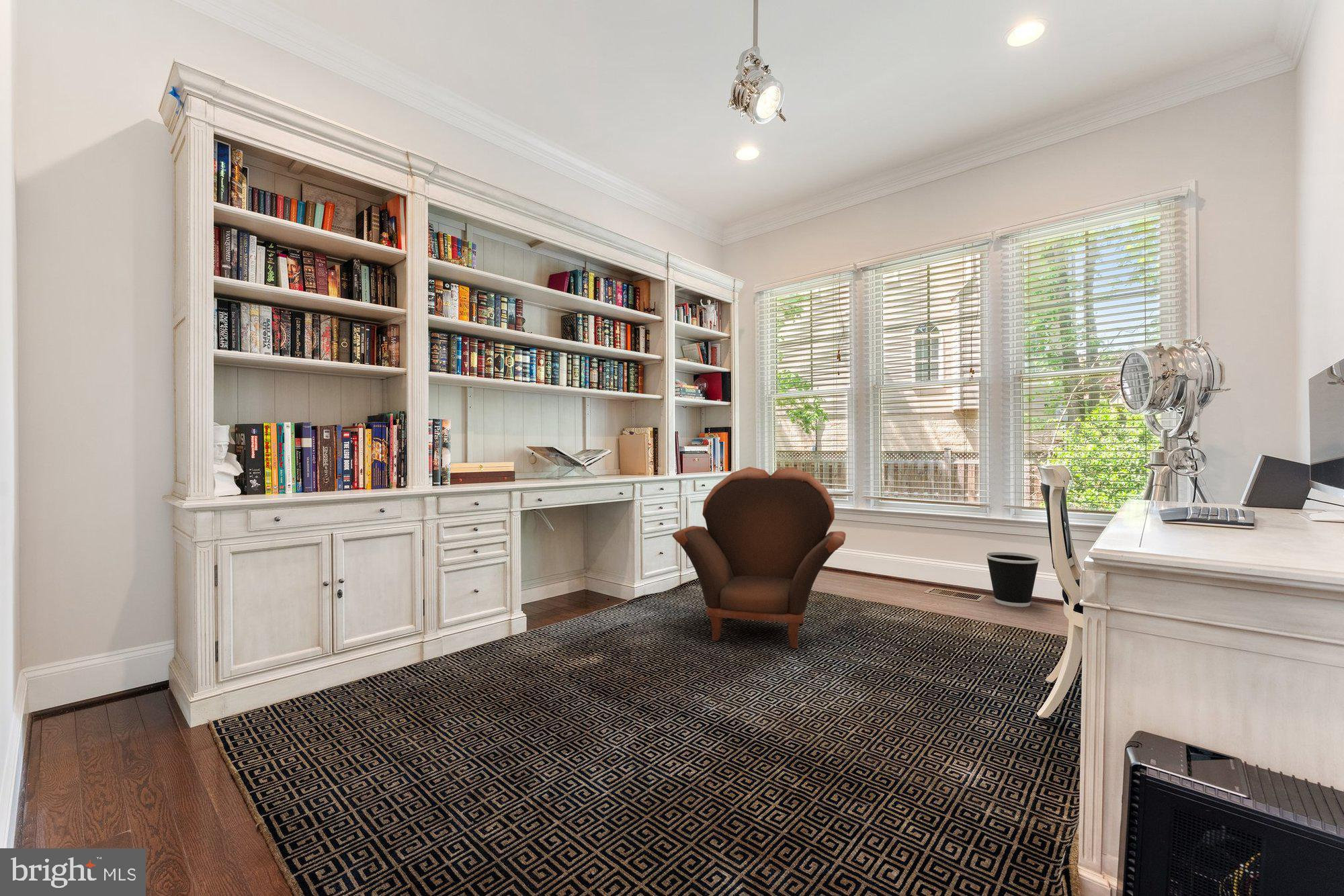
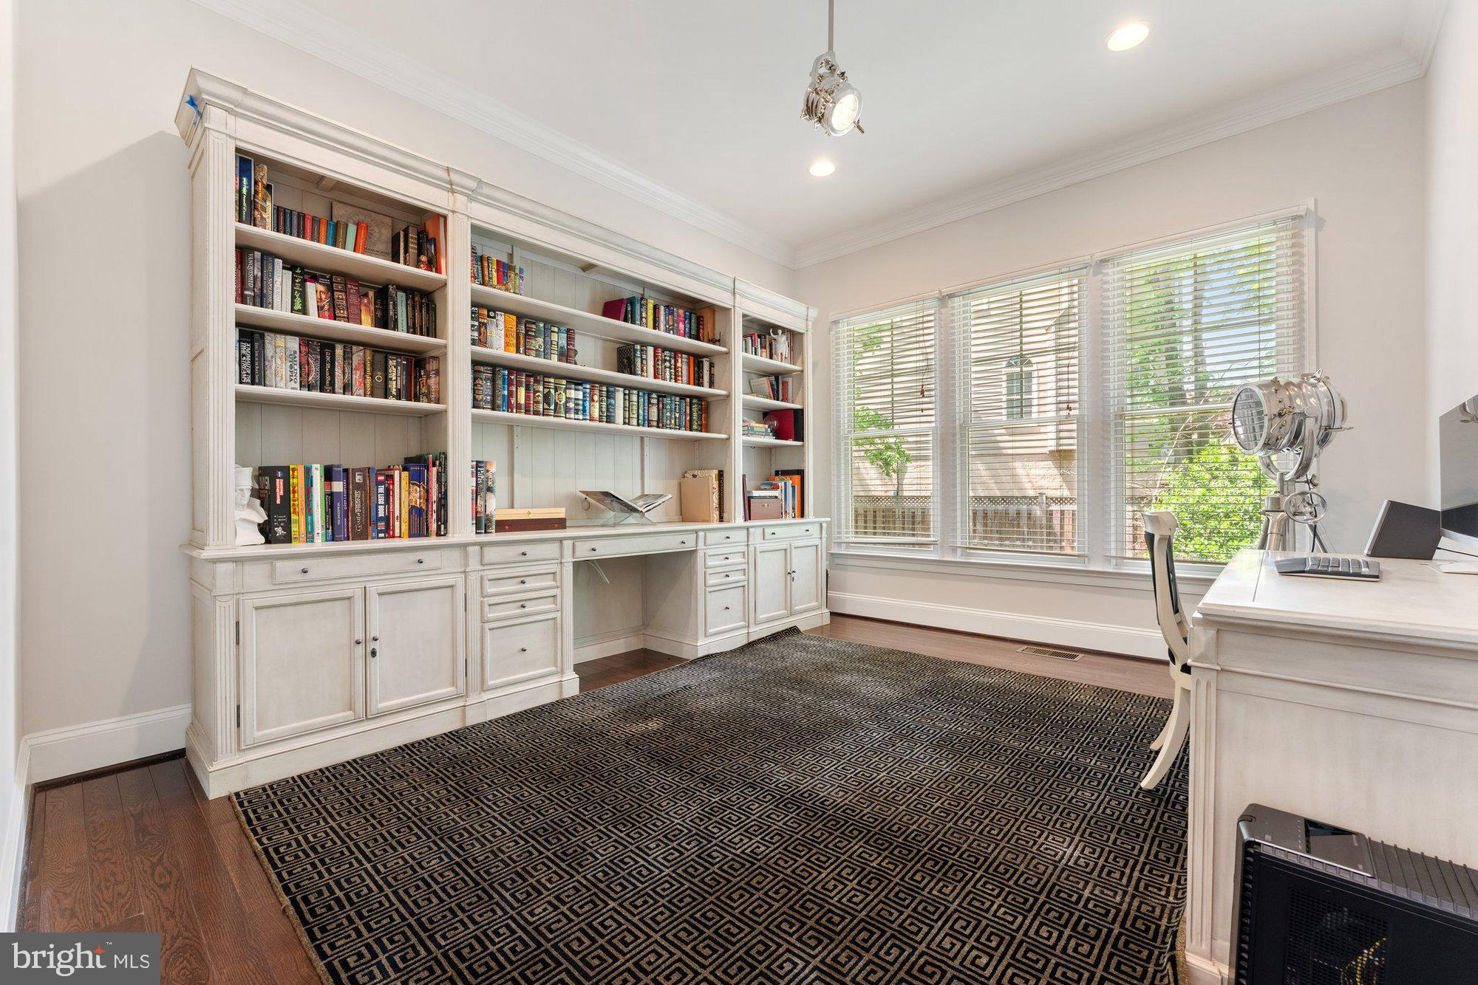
- wastebasket (1012, 579)
- armchair (763, 547)
